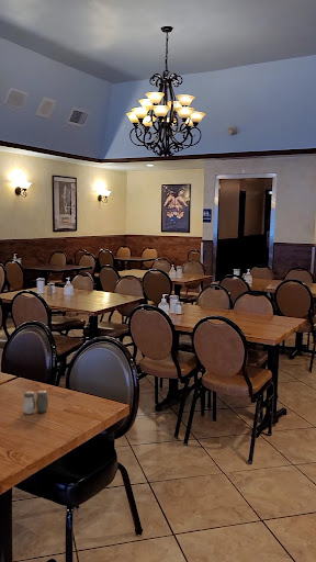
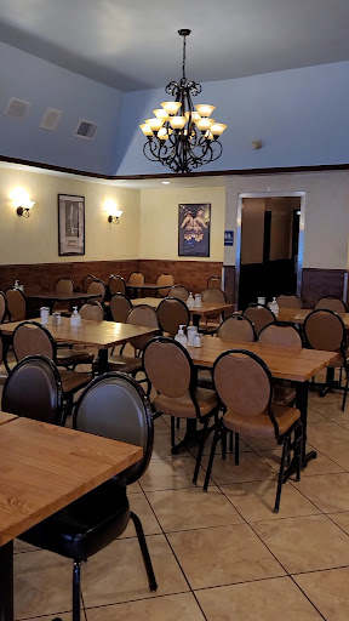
- salt and pepper shaker (34, 401)
